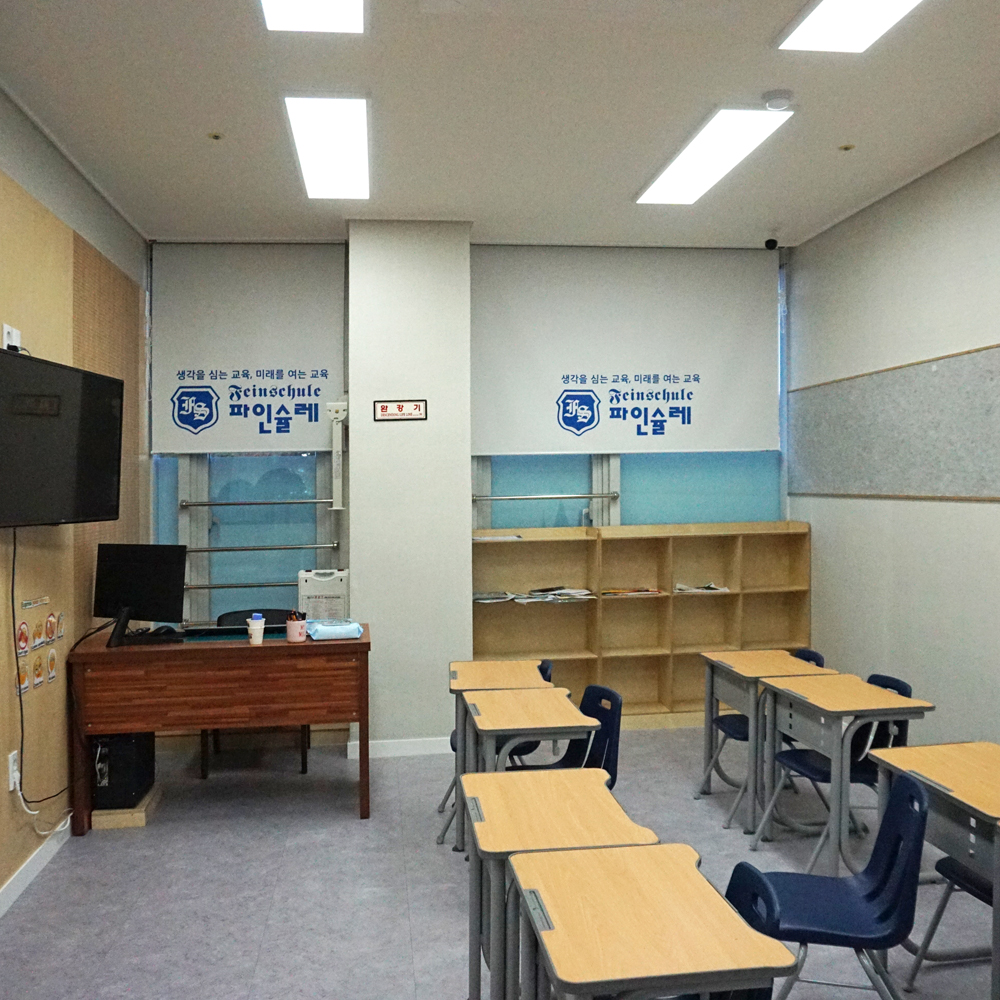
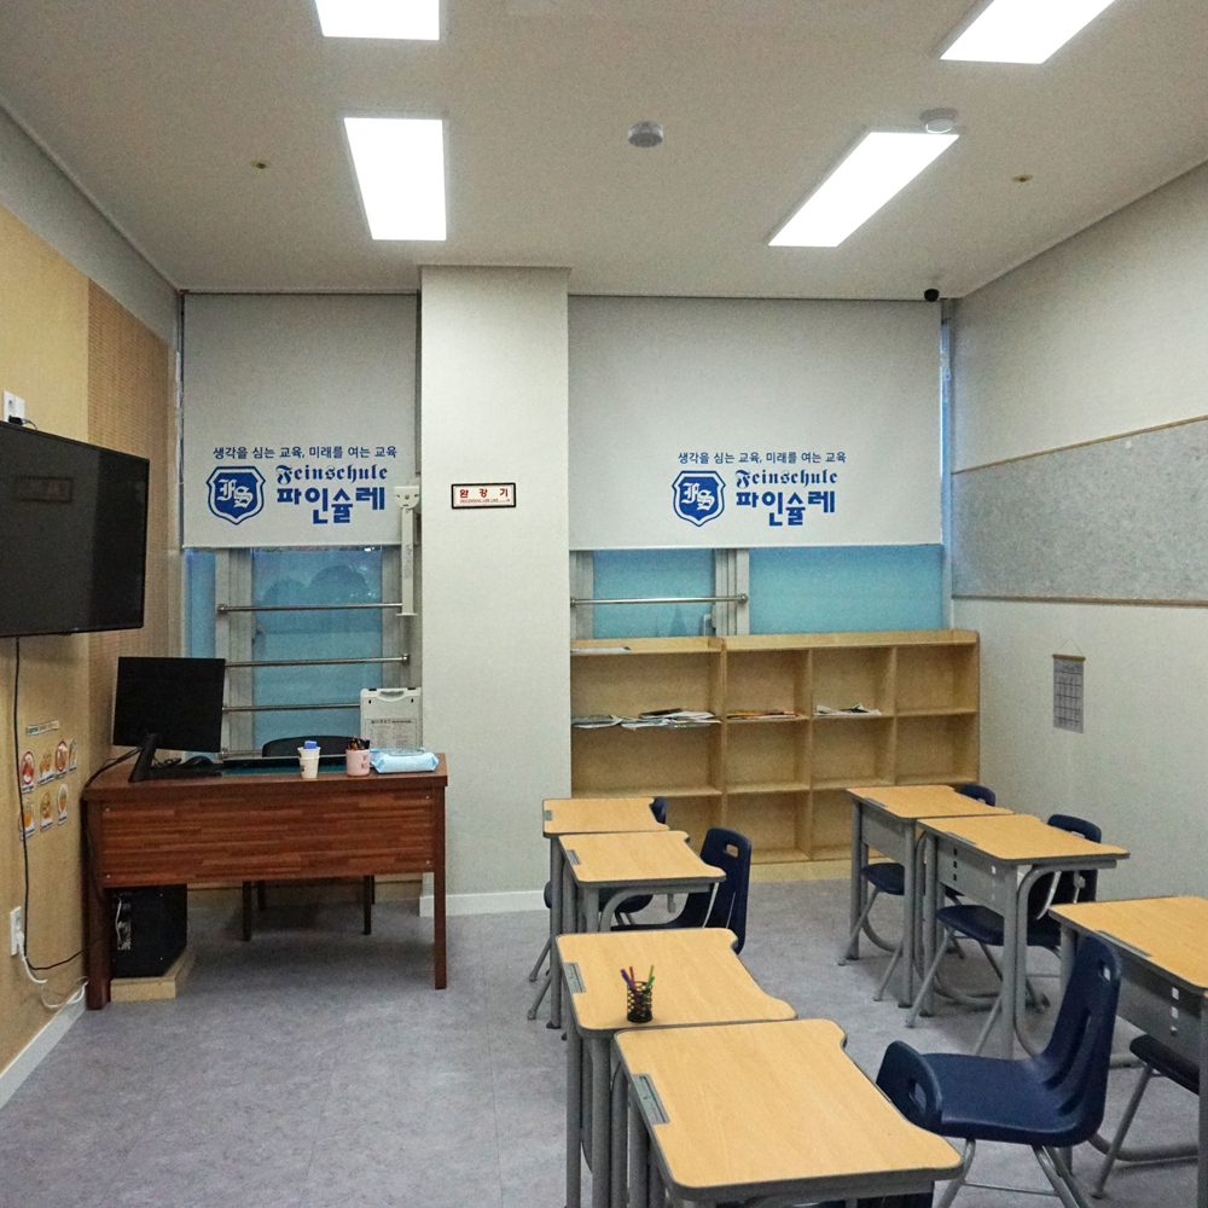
+ smoke detector (645, 133)
+ pen holder (640, 991)
+ calendar (1068, 684)
